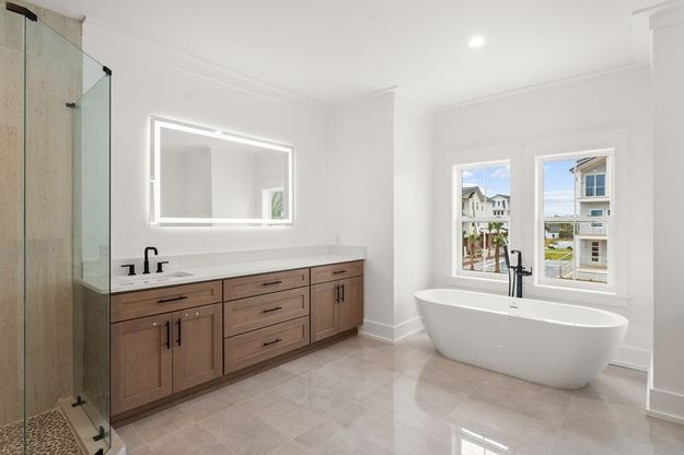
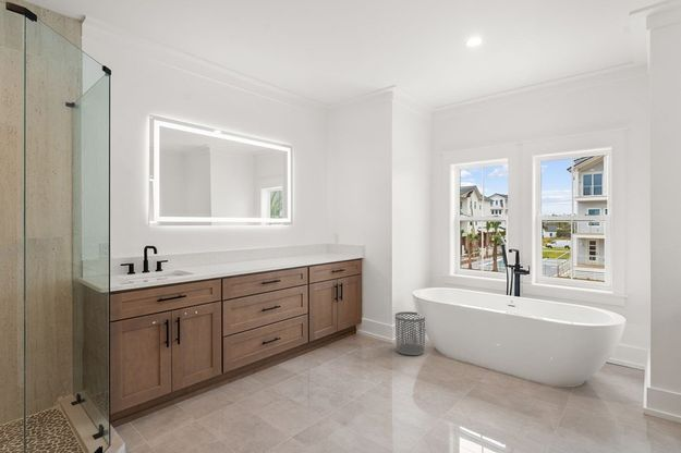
+ waste bin (410, 332)
